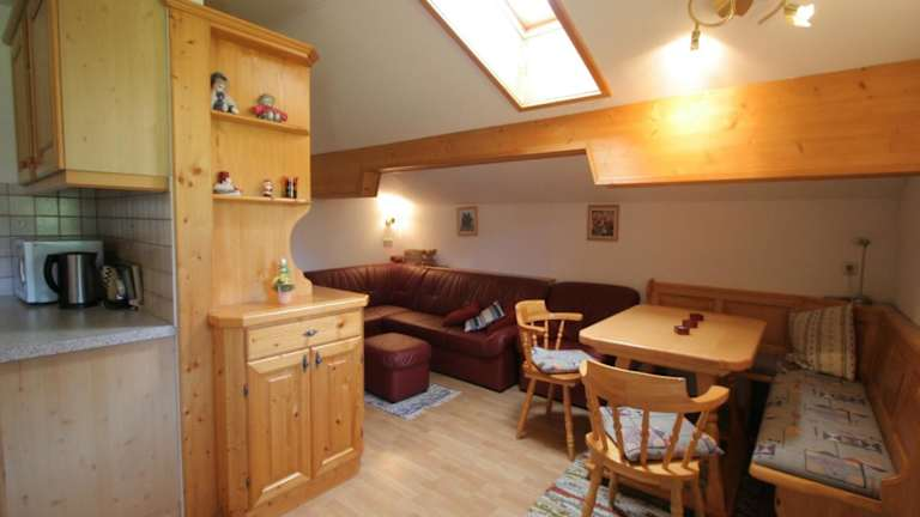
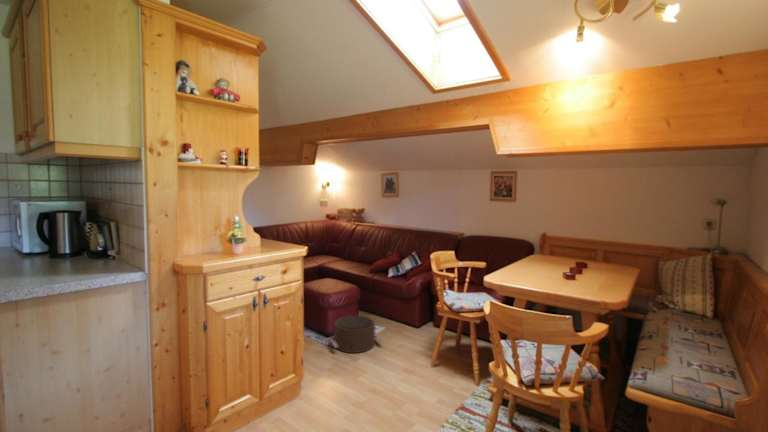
+ pouf (355, 334)
